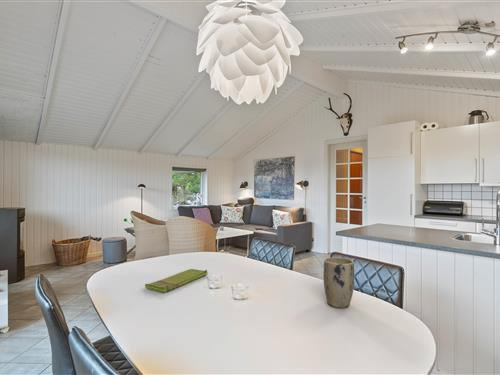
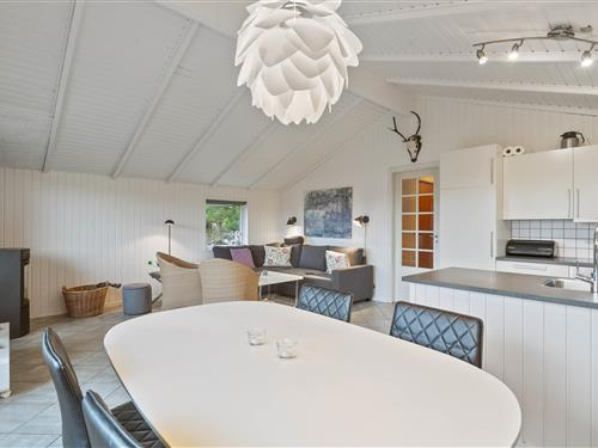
- plant pot (338, 282)
- dish towel (178, 278)
